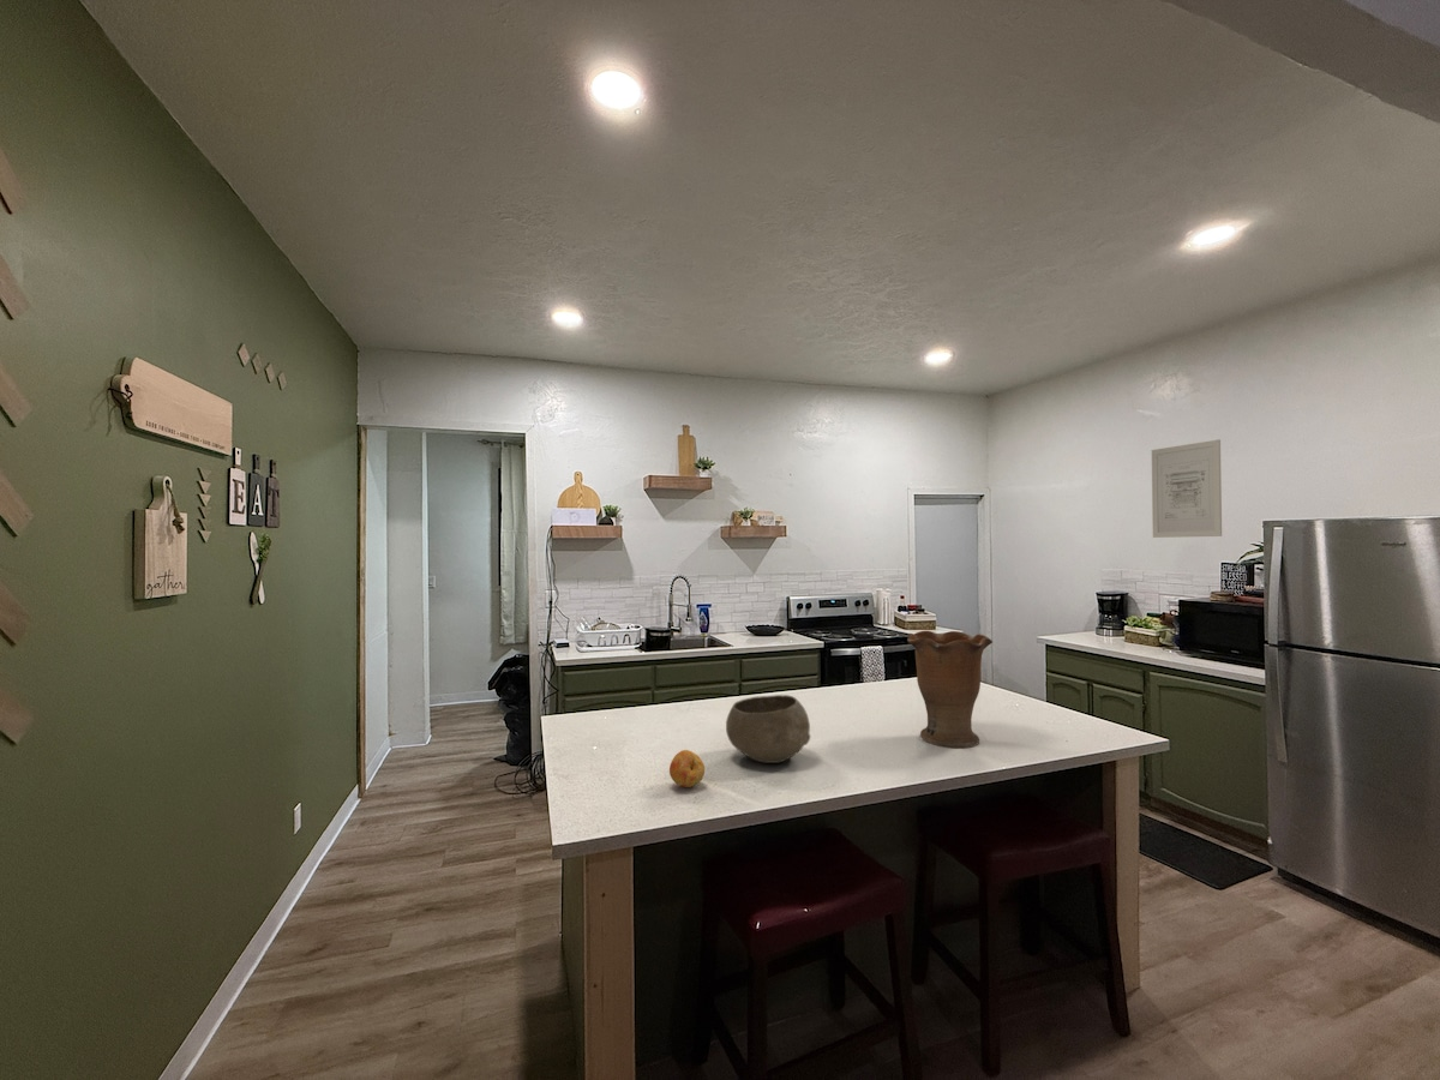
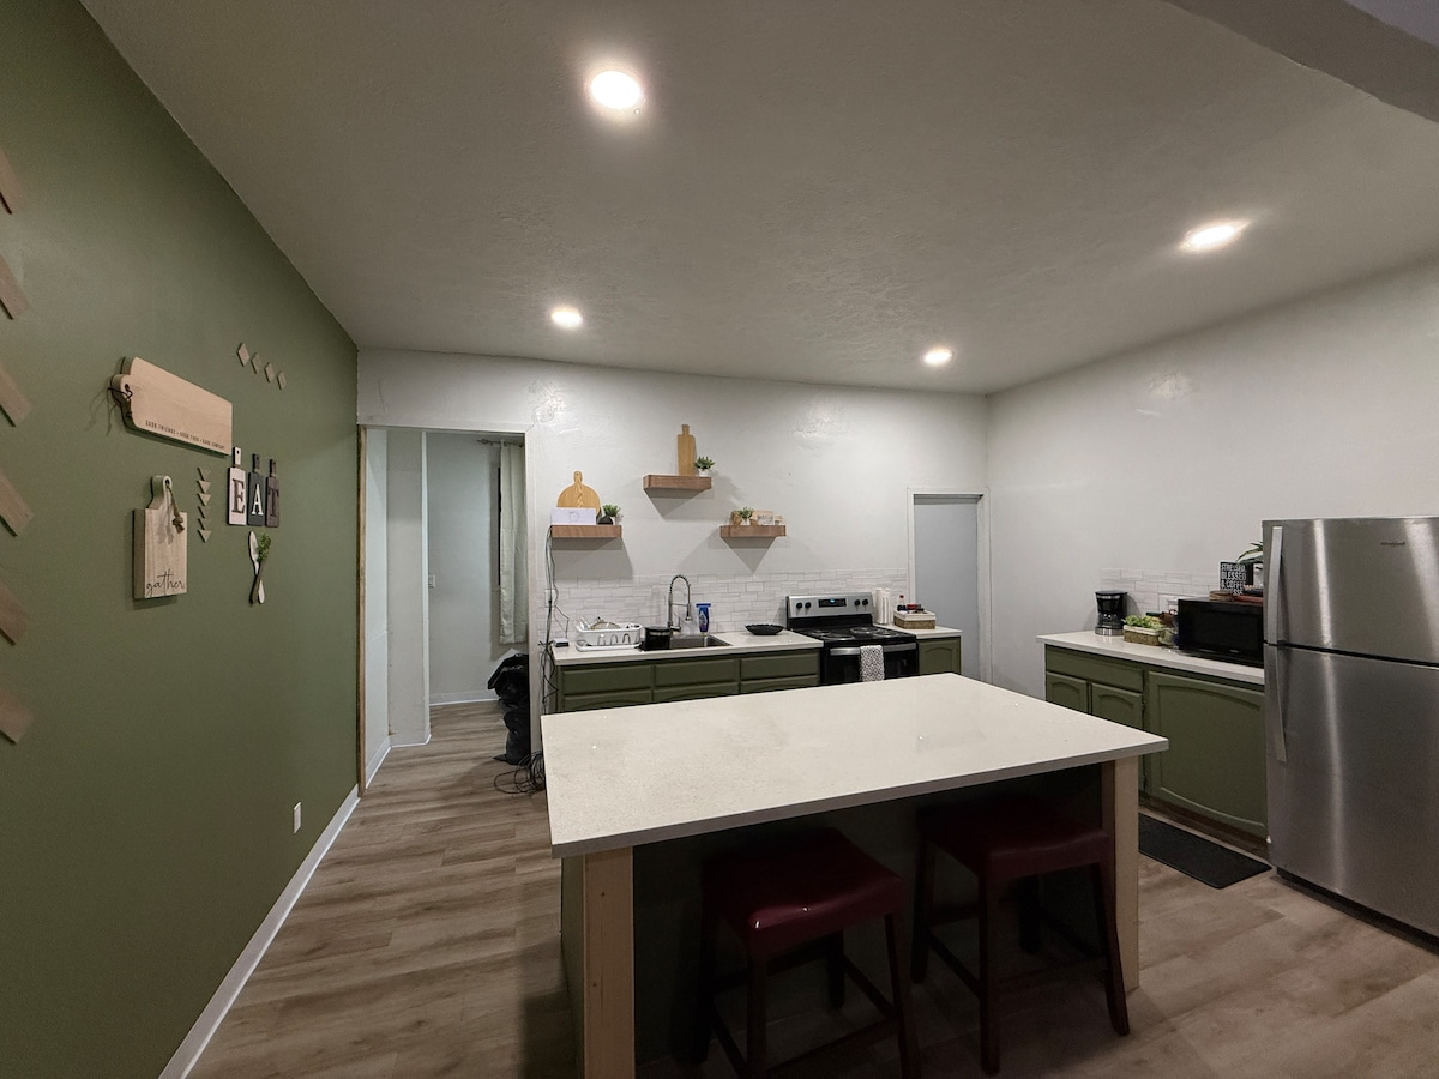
- wall art (1184, 491)
- fruit (686, 768)
- vase (948, 686)
- bowl (767, 728)
